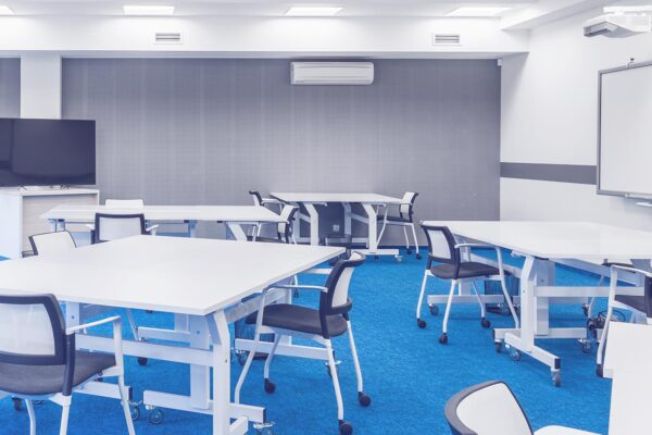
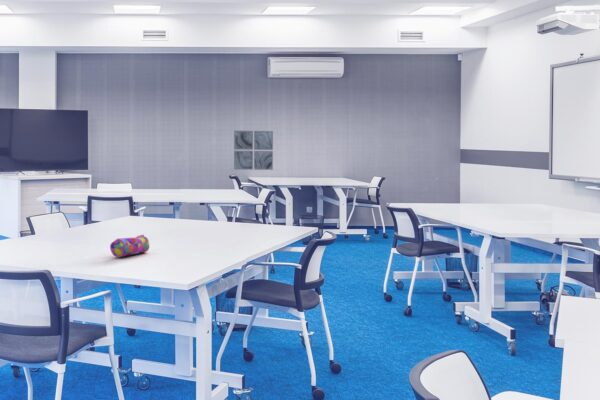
+ pencil case (130, 245)
+ wall art (252, 149)
